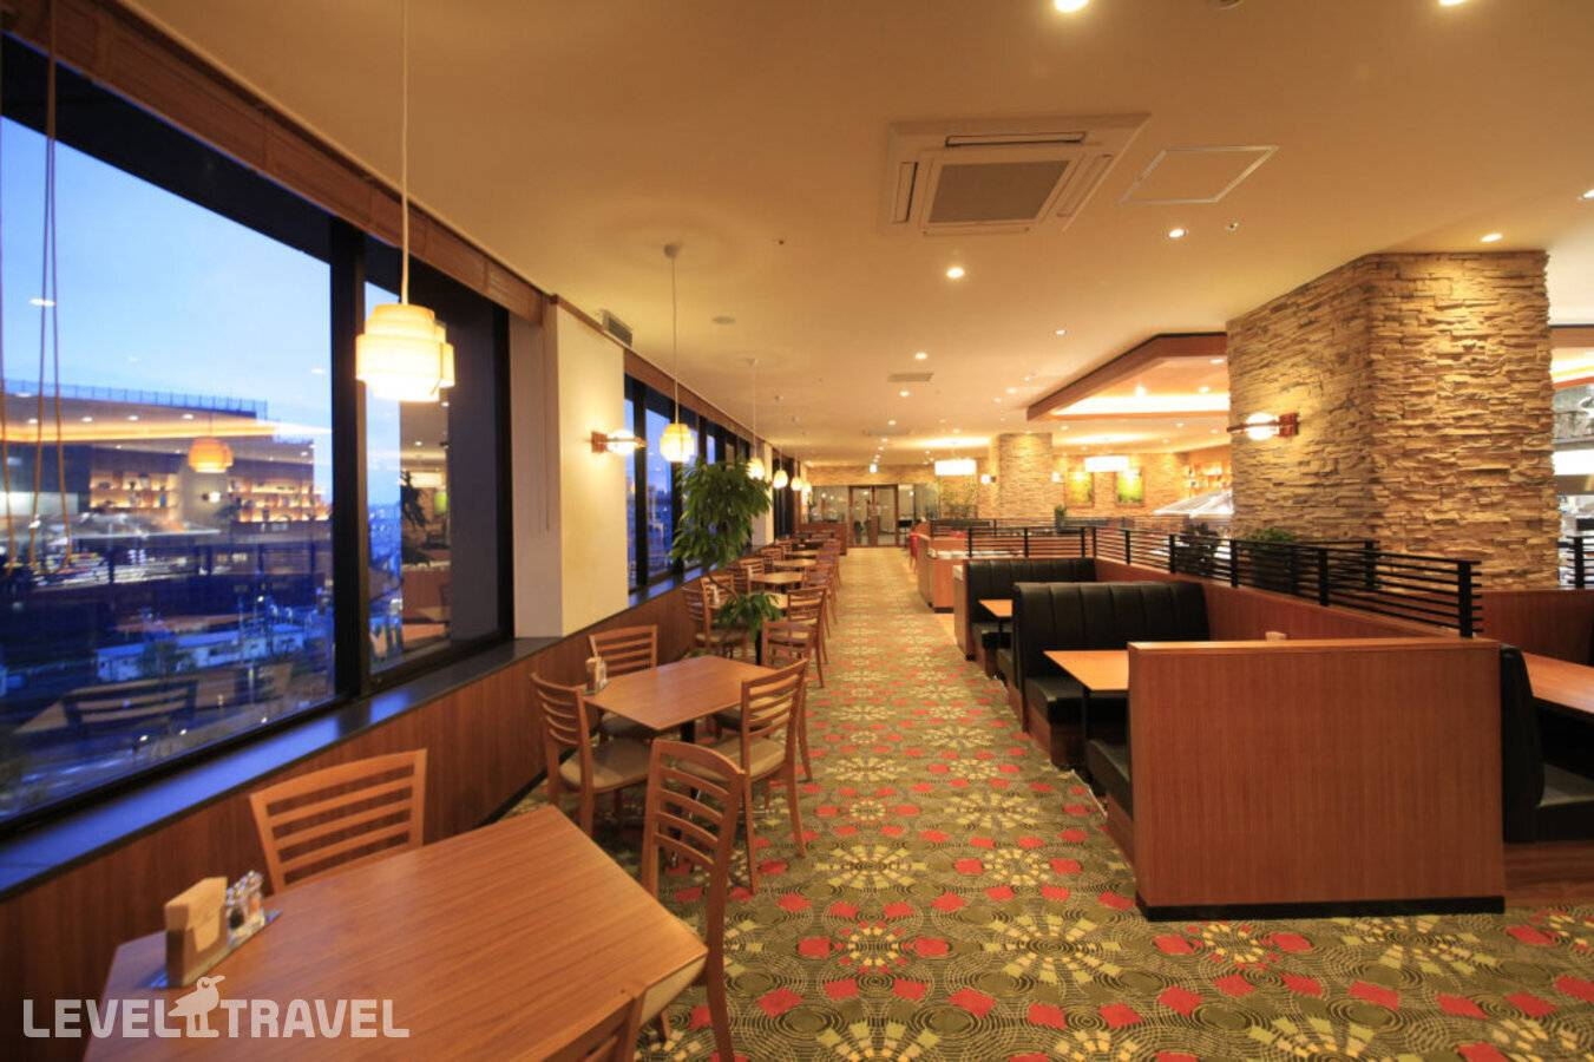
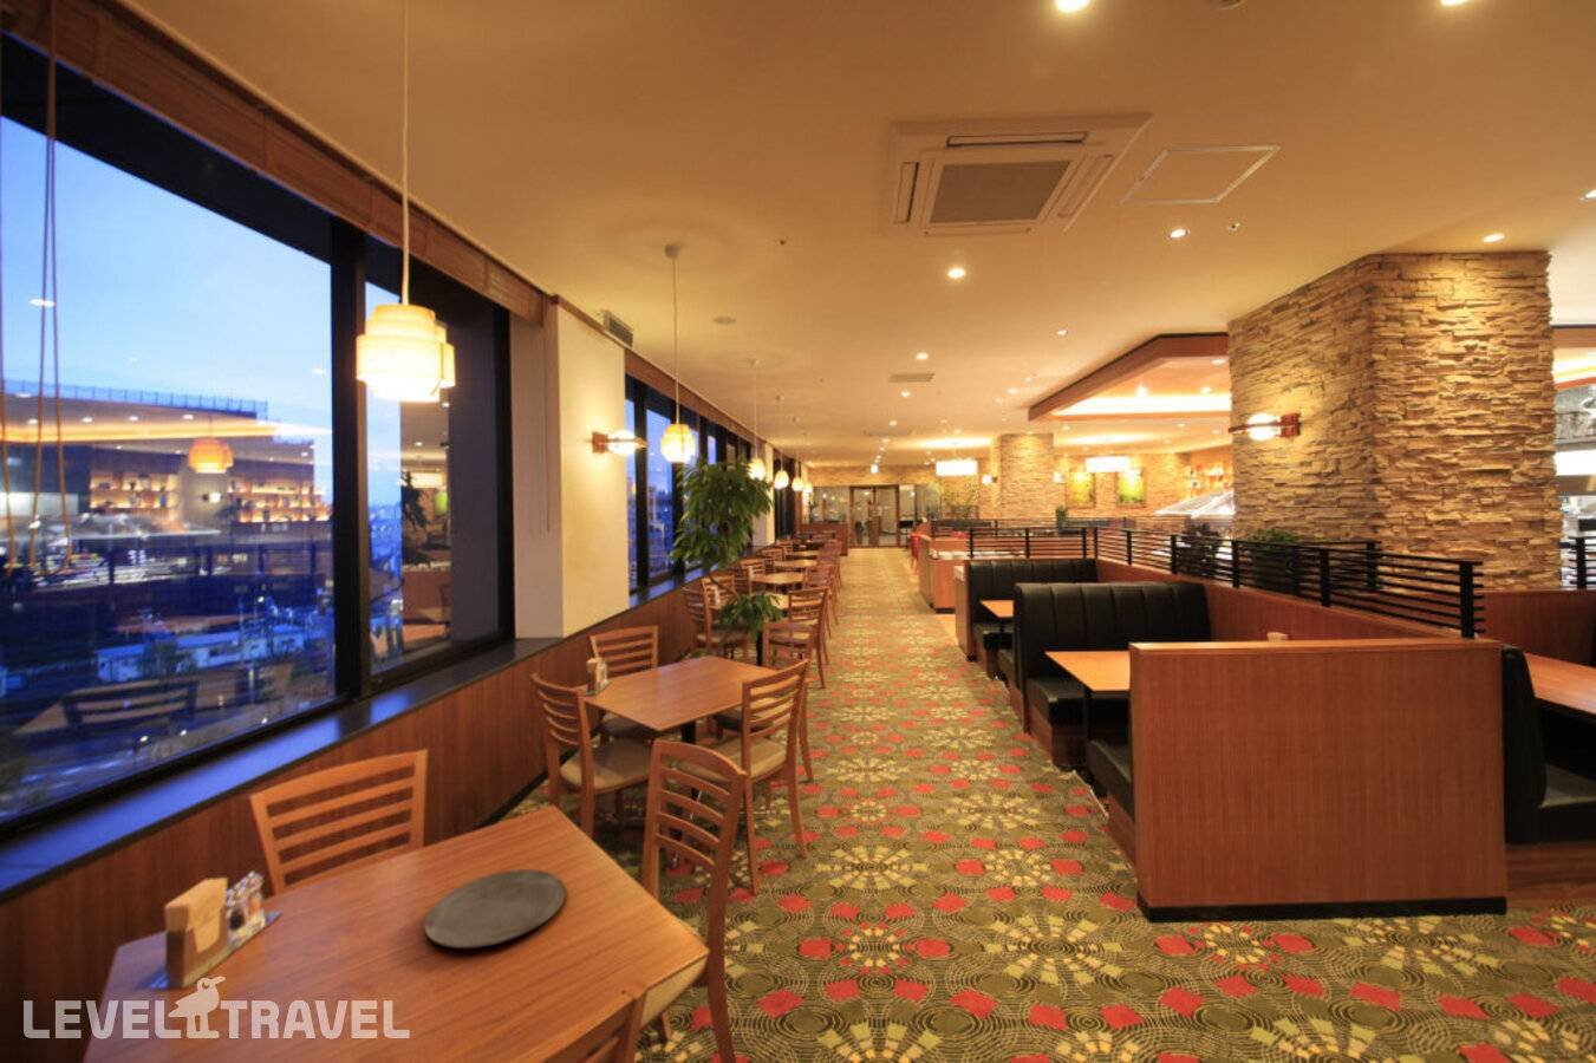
+ plate (497, 908)
